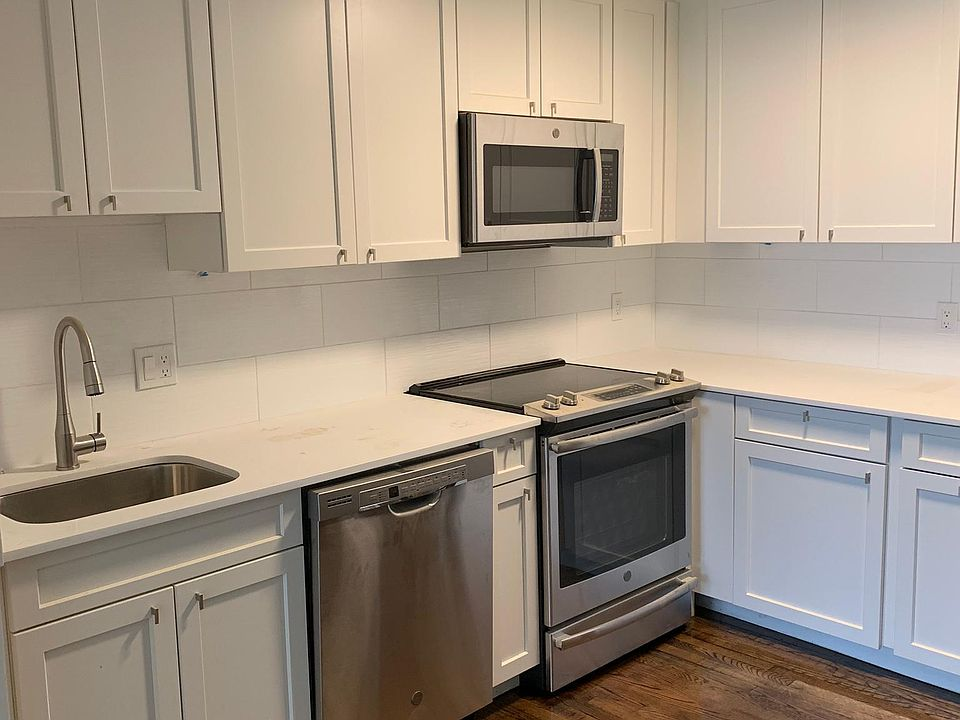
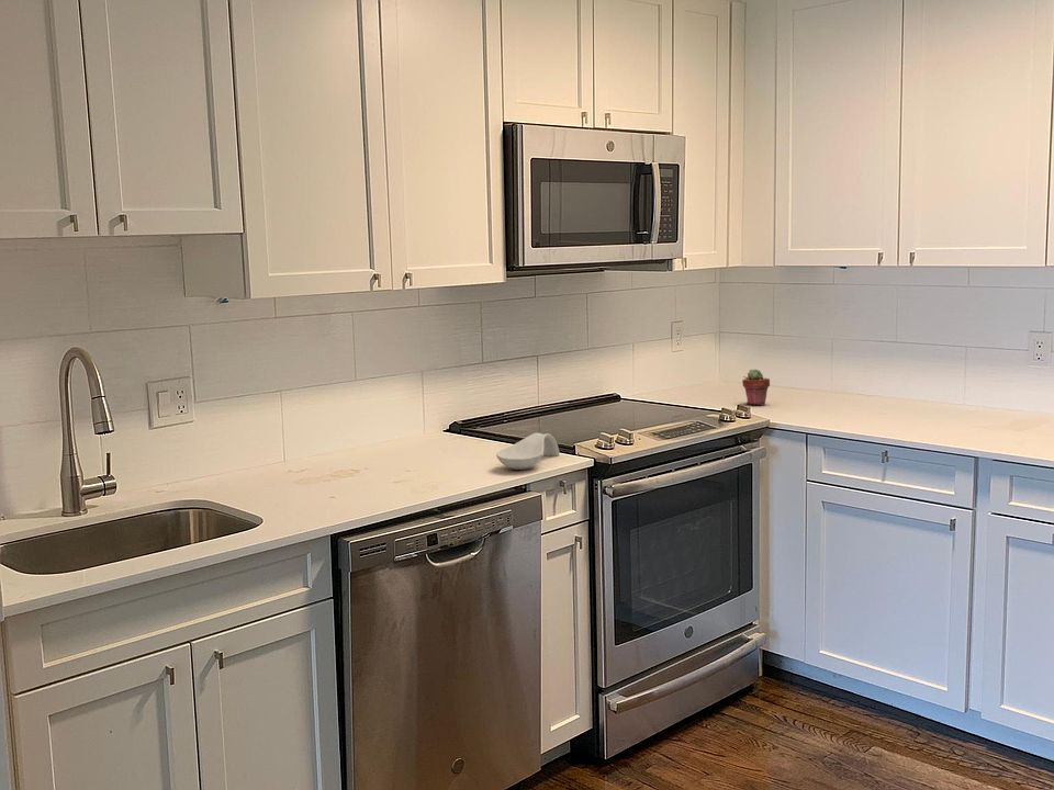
+ potted succulent (755, 386)
+ spoon rest (530, 450)
